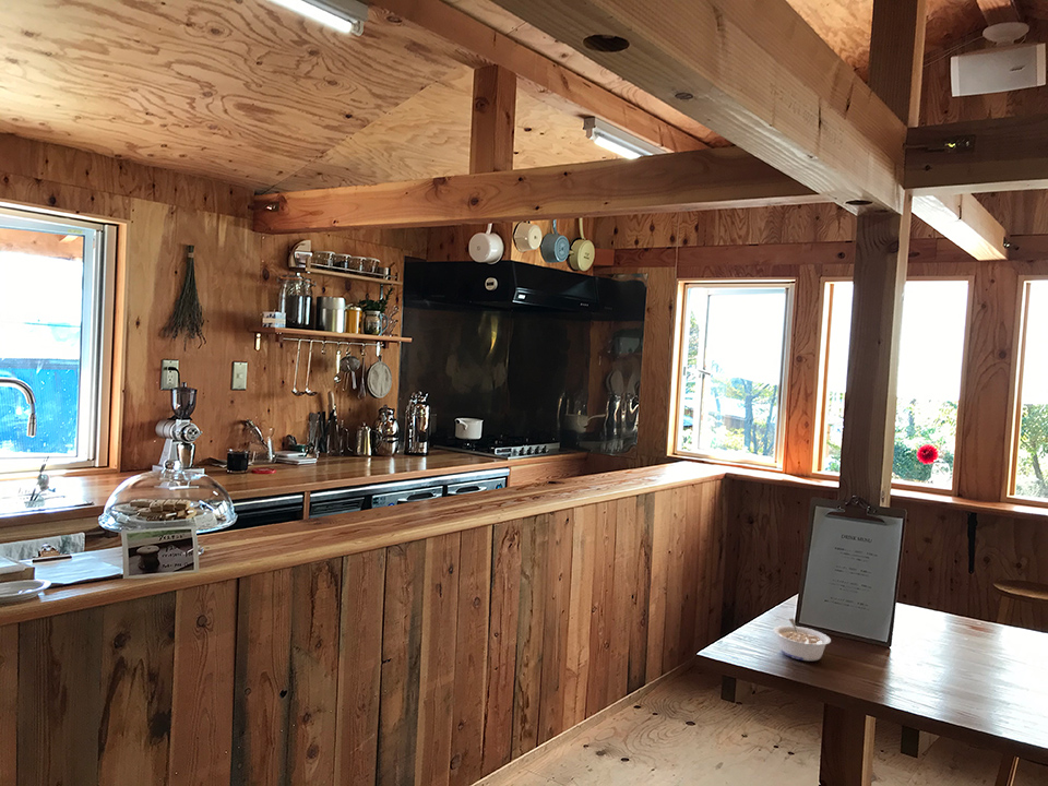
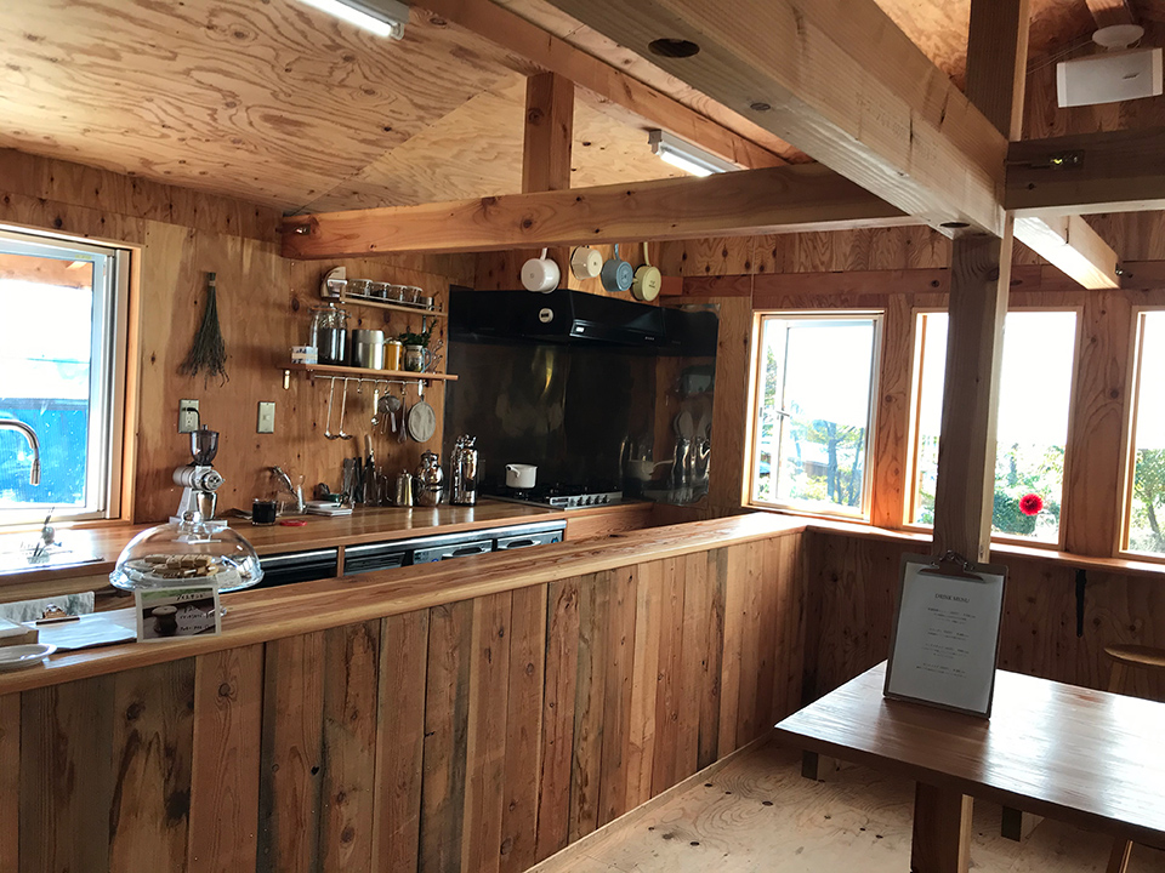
- legume (799, 641)
